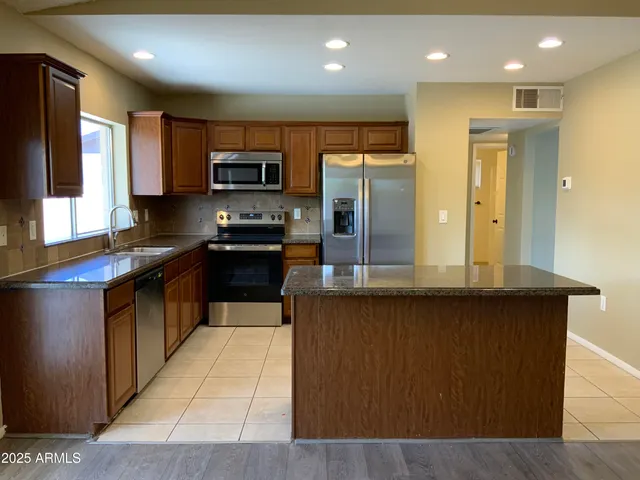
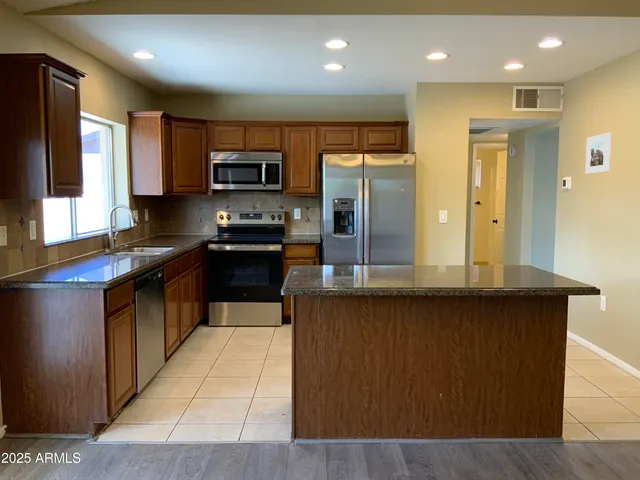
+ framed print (597, 154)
